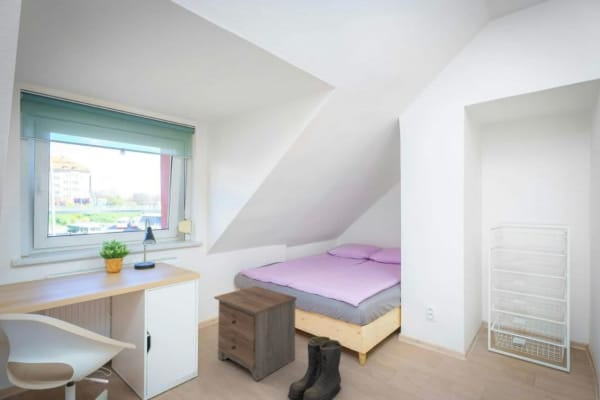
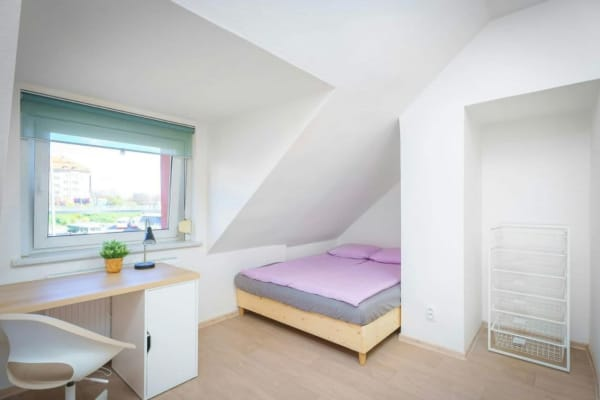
- boots (316, 369)
- nightstand (254, 328)
